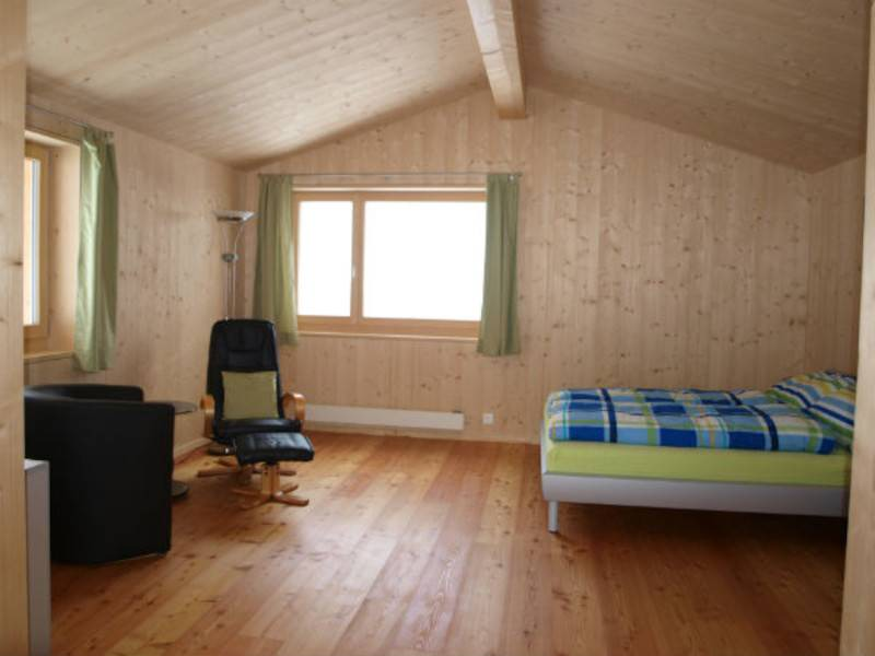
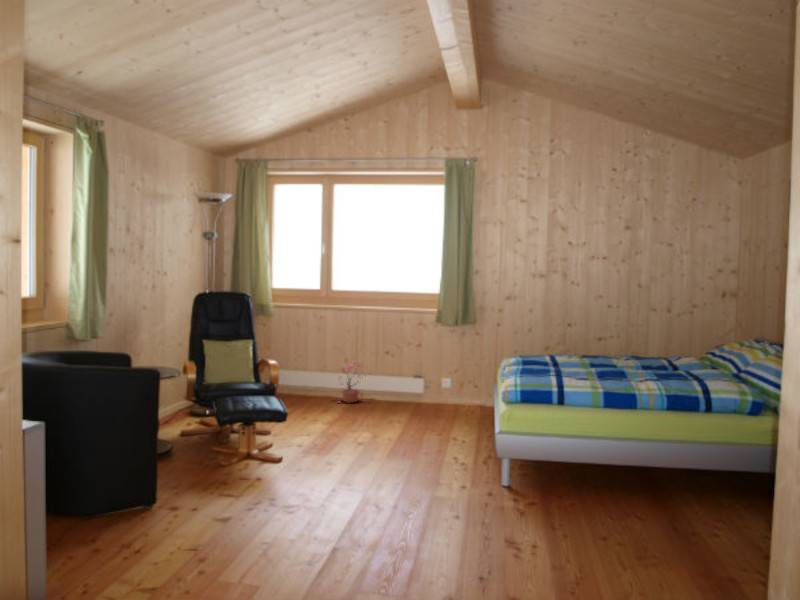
+ potted plant (349, 381)
